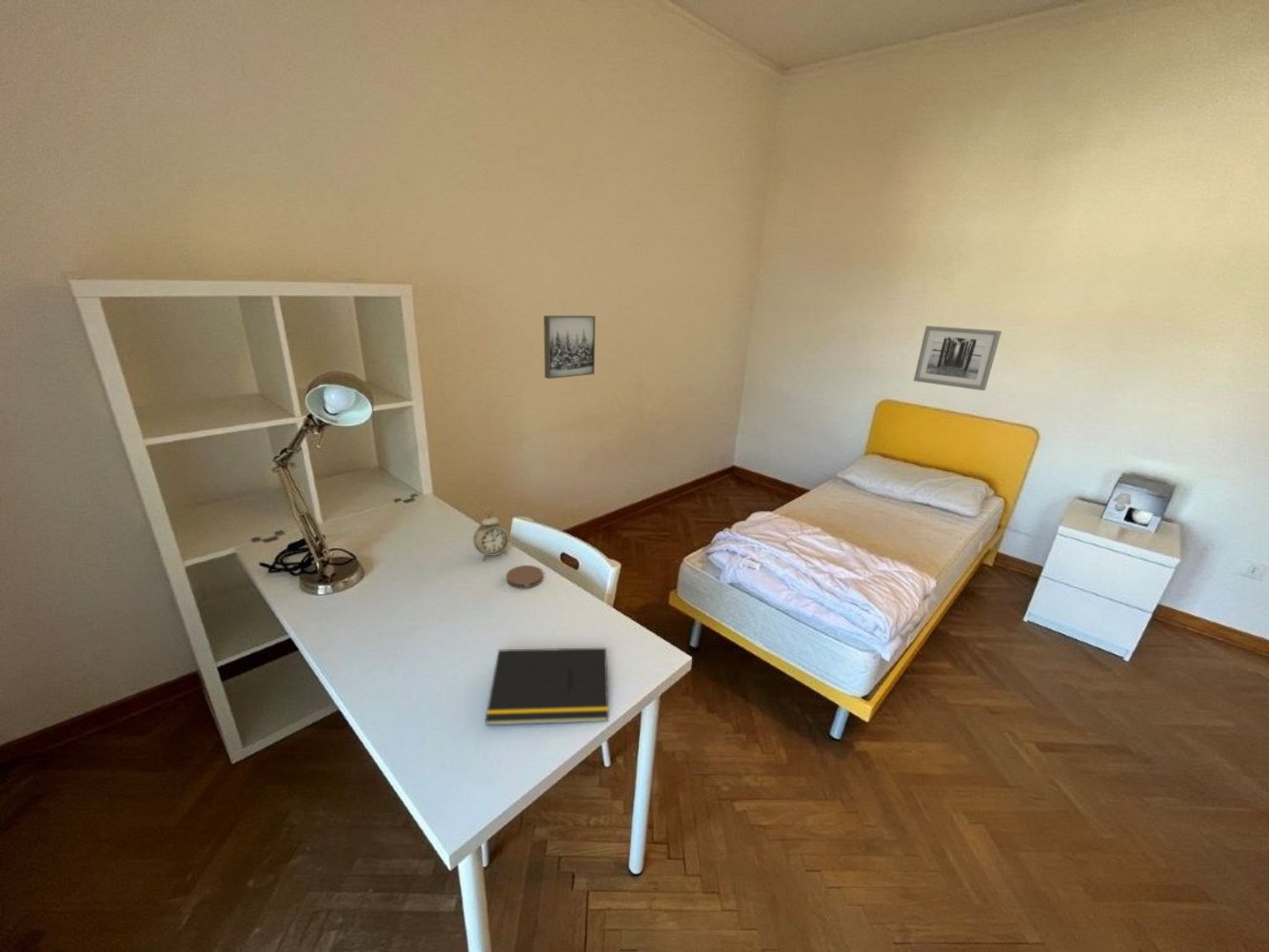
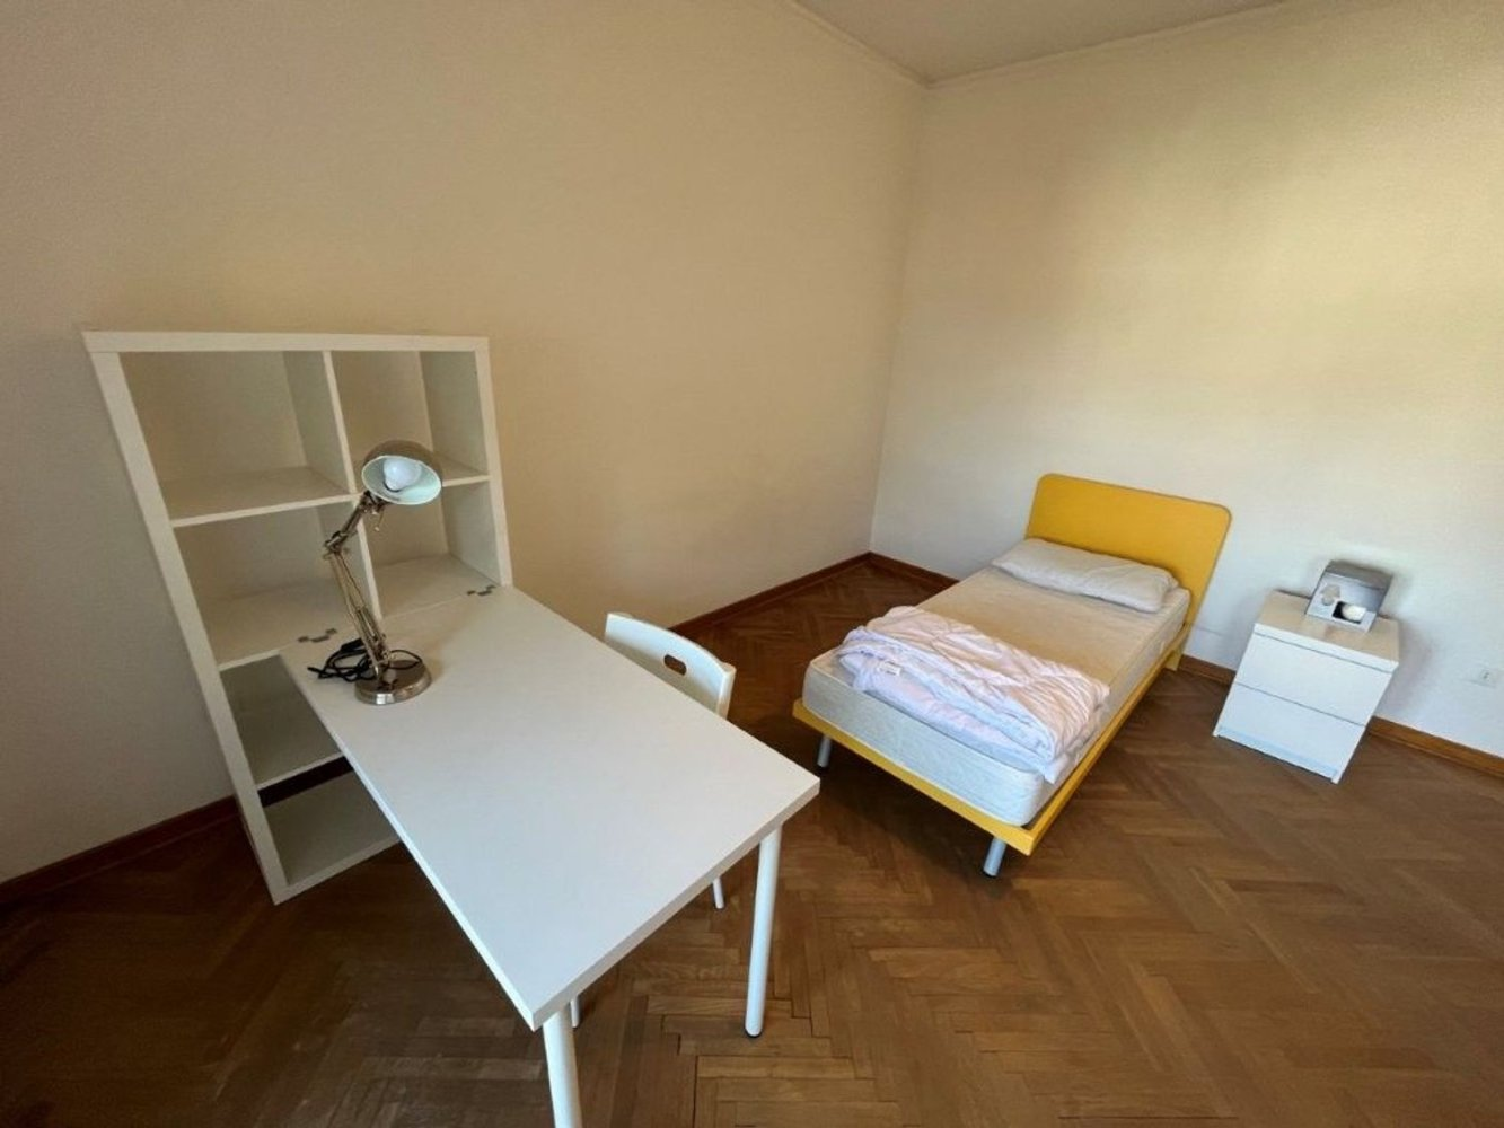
- notepad (550, 684)
- alarm clock (491, 532)
- coaster (525, 576)
- wall art (570, 346)
- wall art (955, 357)
